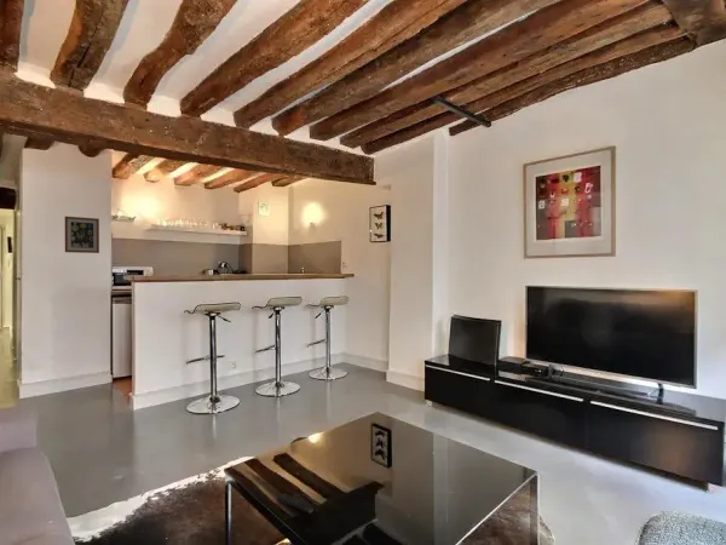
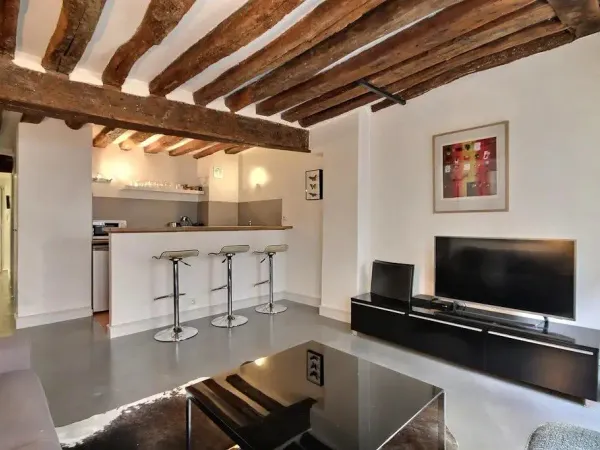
- remote control (295, 503)
- wall art (82, 235)
